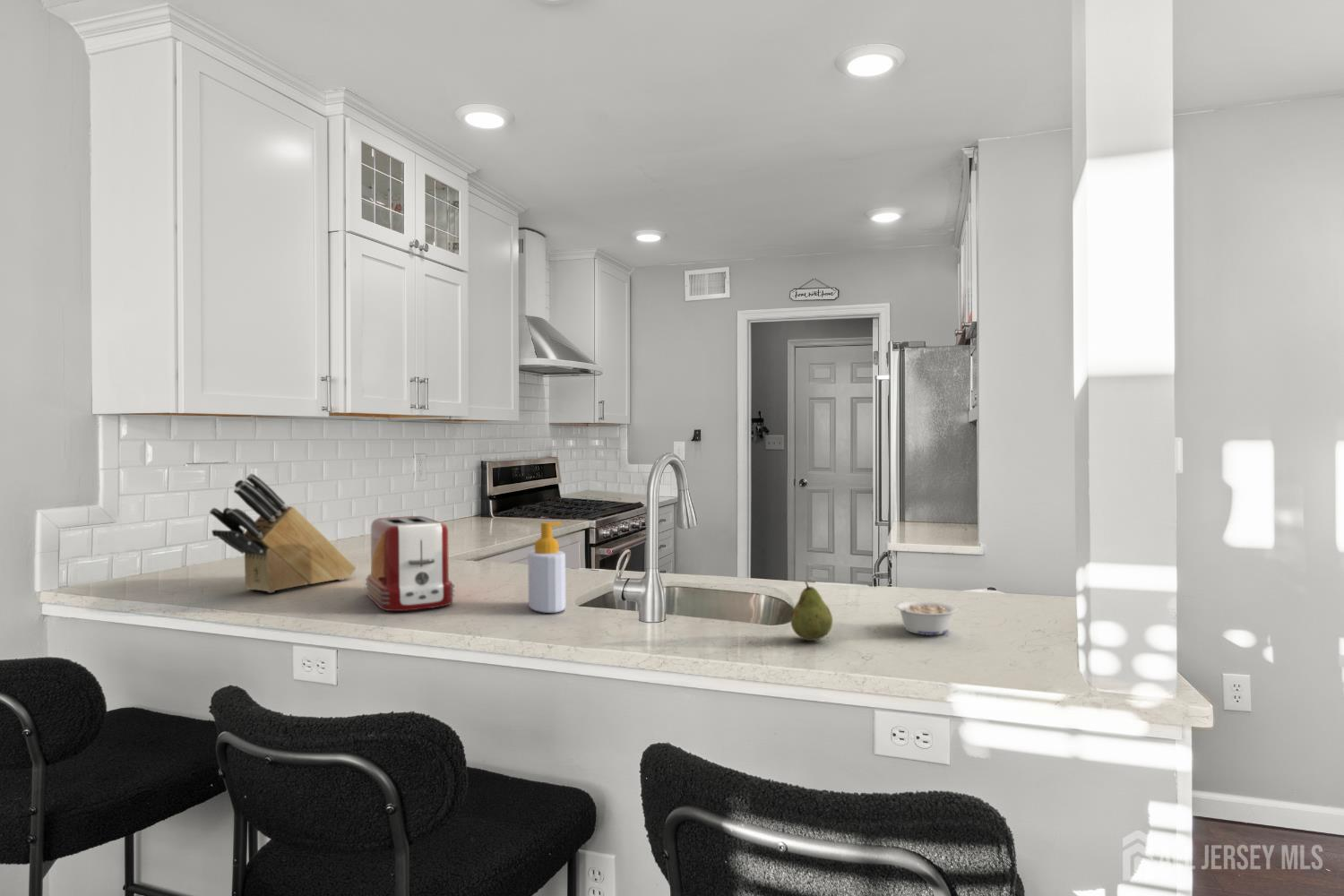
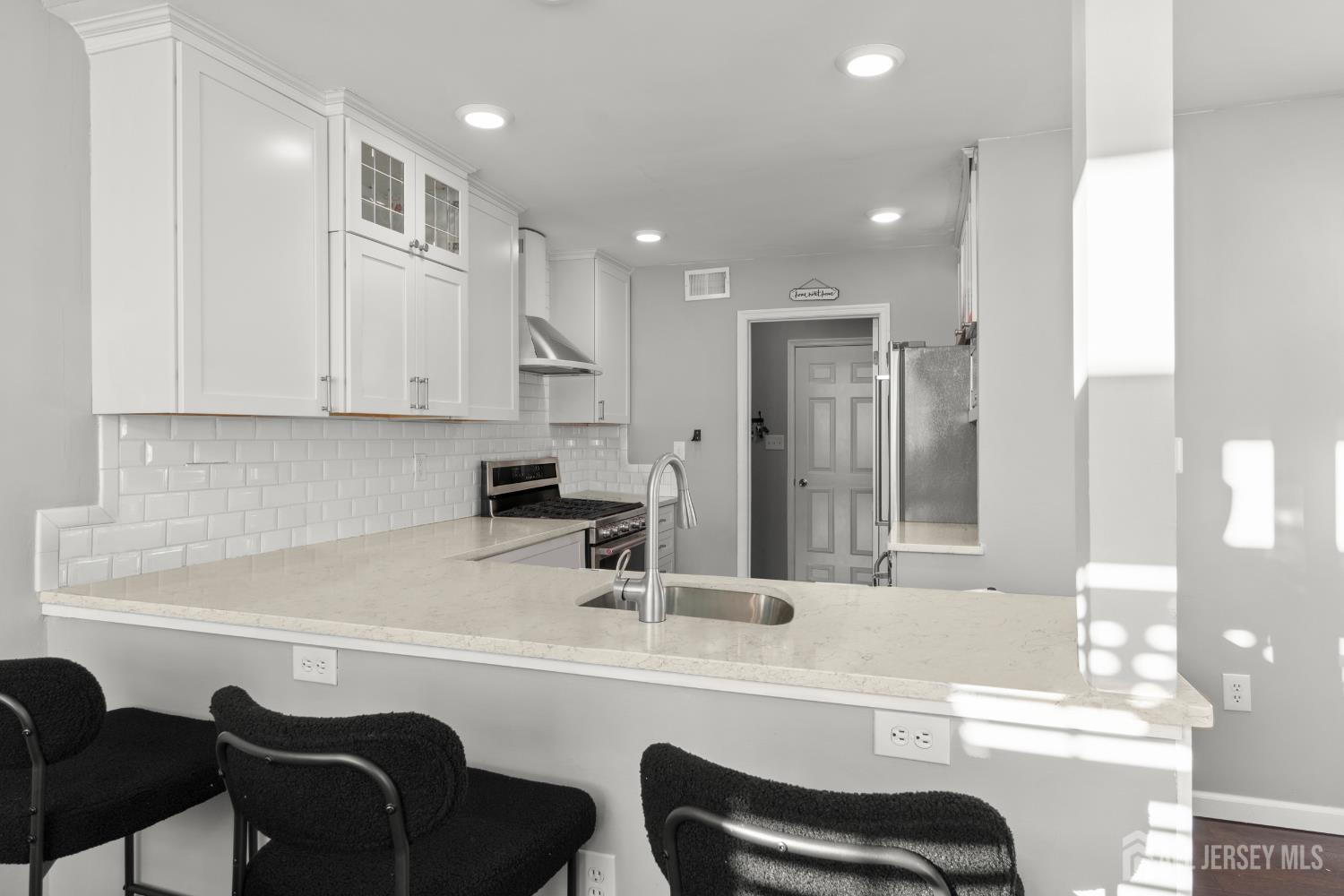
- fruit (811, 609)
- soap bottle (547, 564)
- toaster (409, 559)
- legume (926, 616)
- knife block (286, 529)
